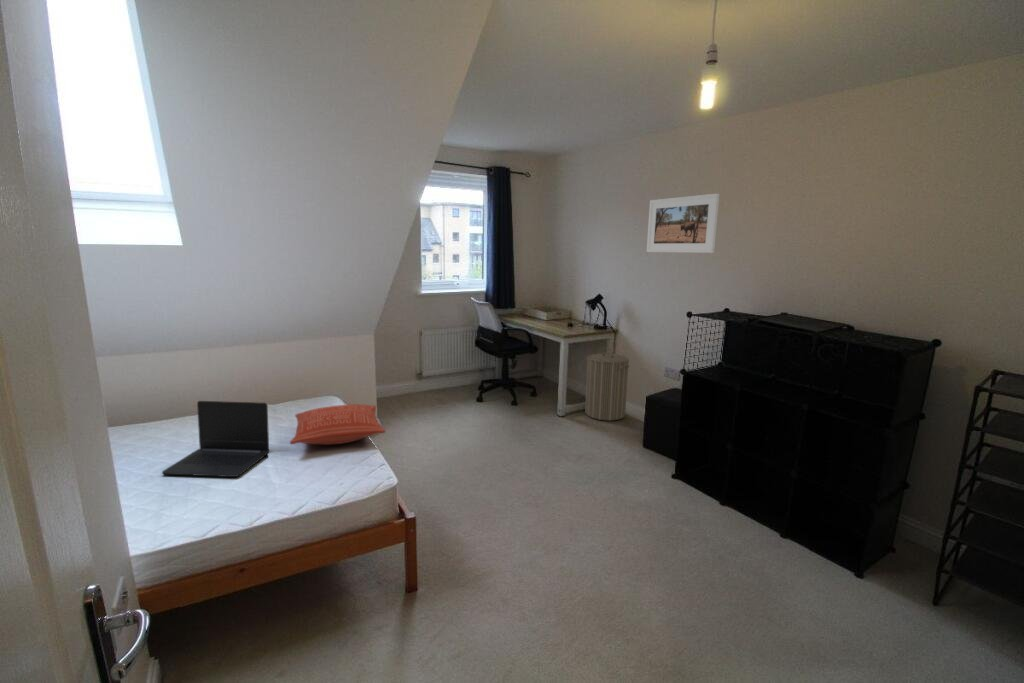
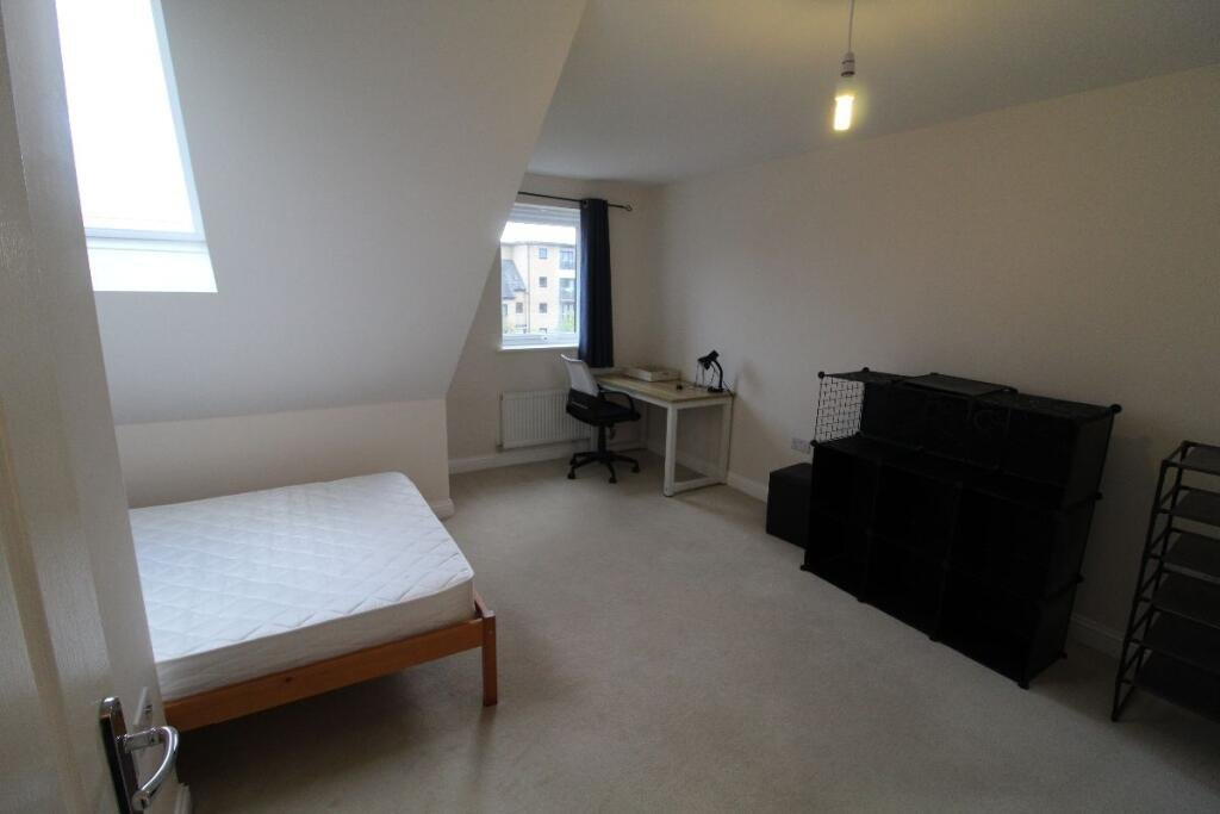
- laundry hamper (606, 381)
- pillow (337, 422)
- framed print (680, 225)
- laptop (216, 437)
